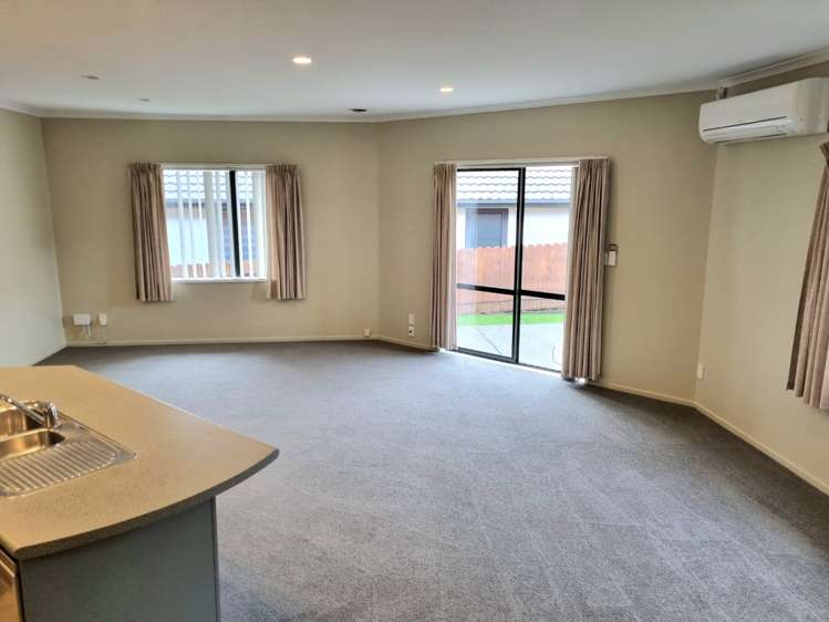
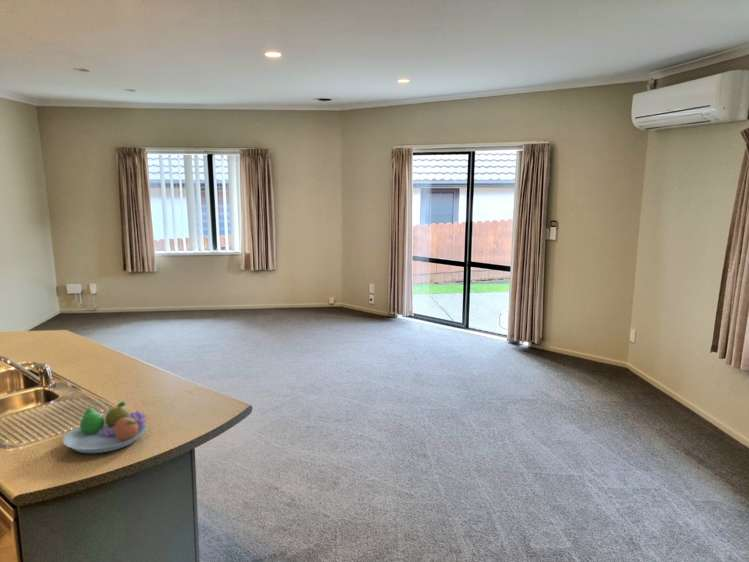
+ fruit bowl (105, 424)
